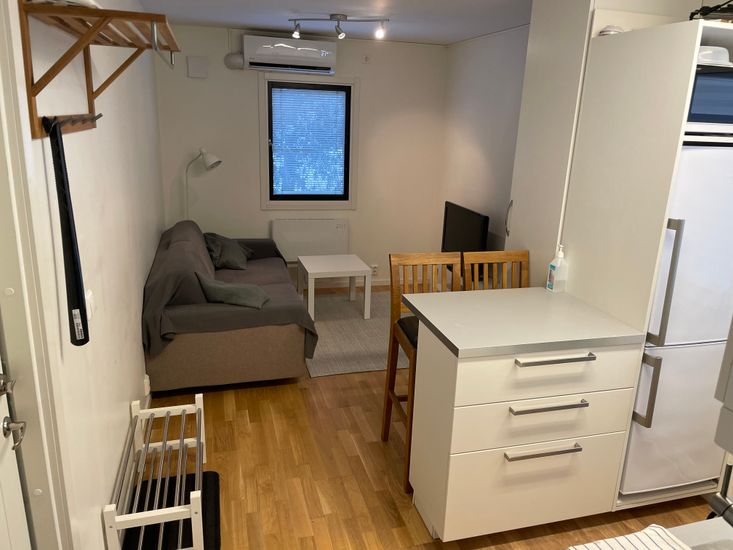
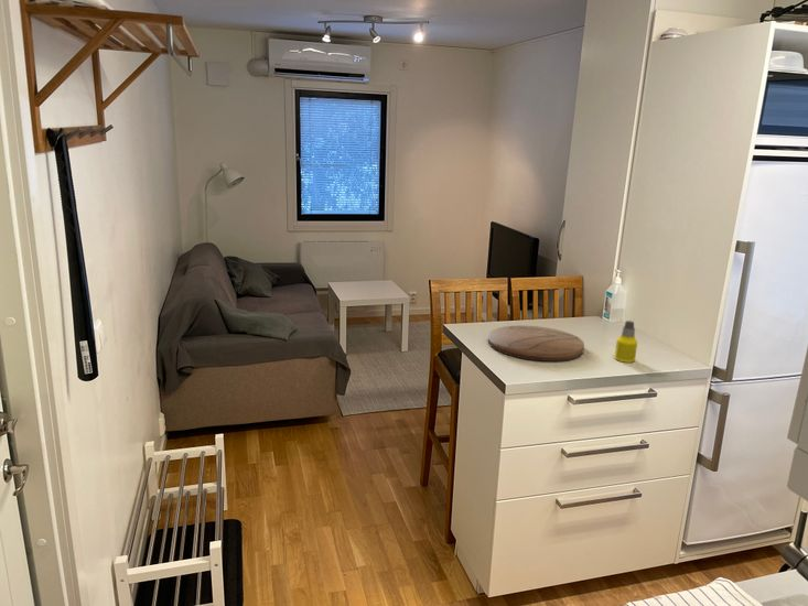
+ cutting board (535, 342)
+ bottle (627, 340)
